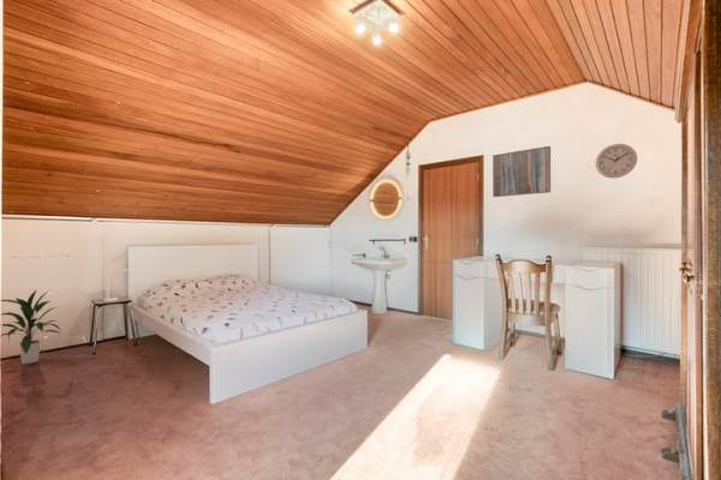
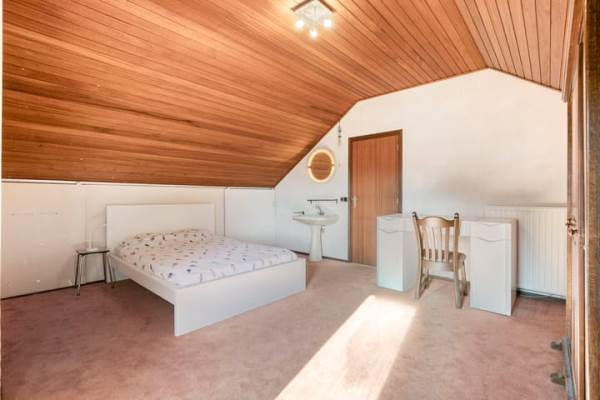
- indoor plant (28, 325)
- wall clock (615, 161)
- wall art (520, 173)
